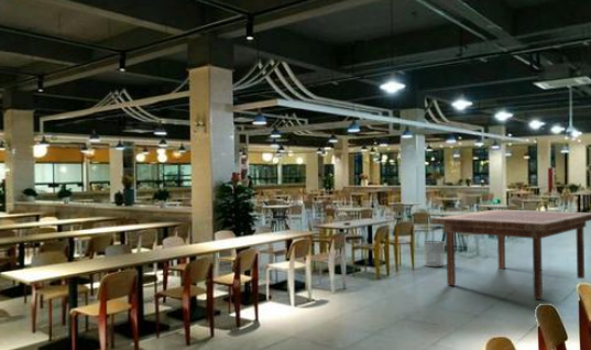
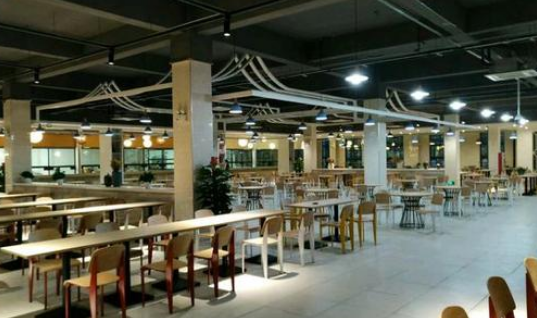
- waste bin (433, 253)
- dining table (517, 237)
